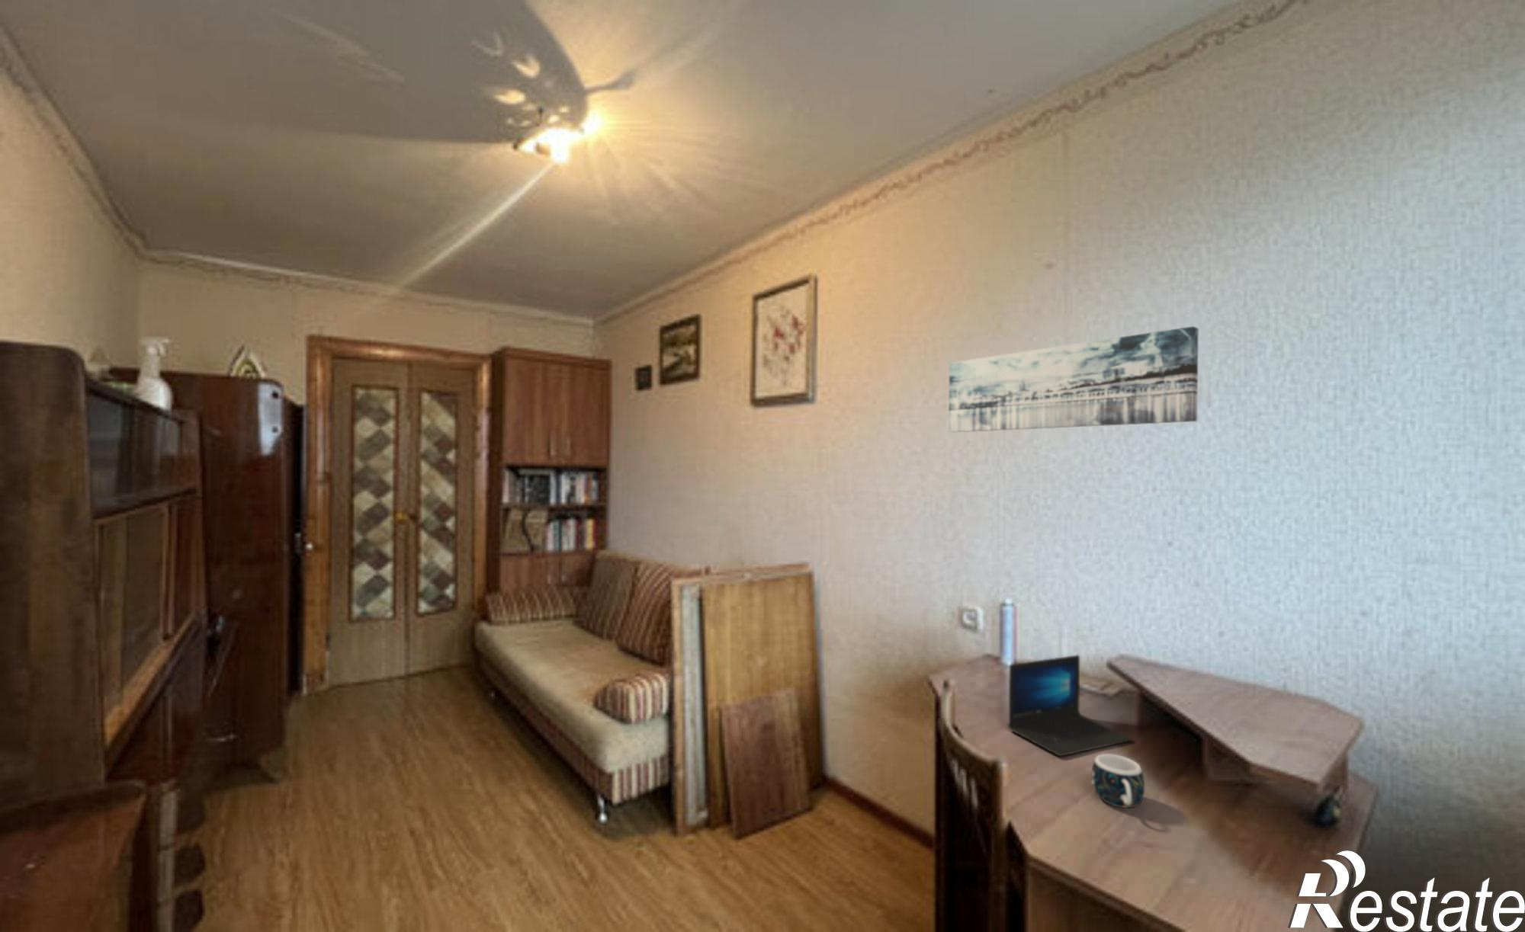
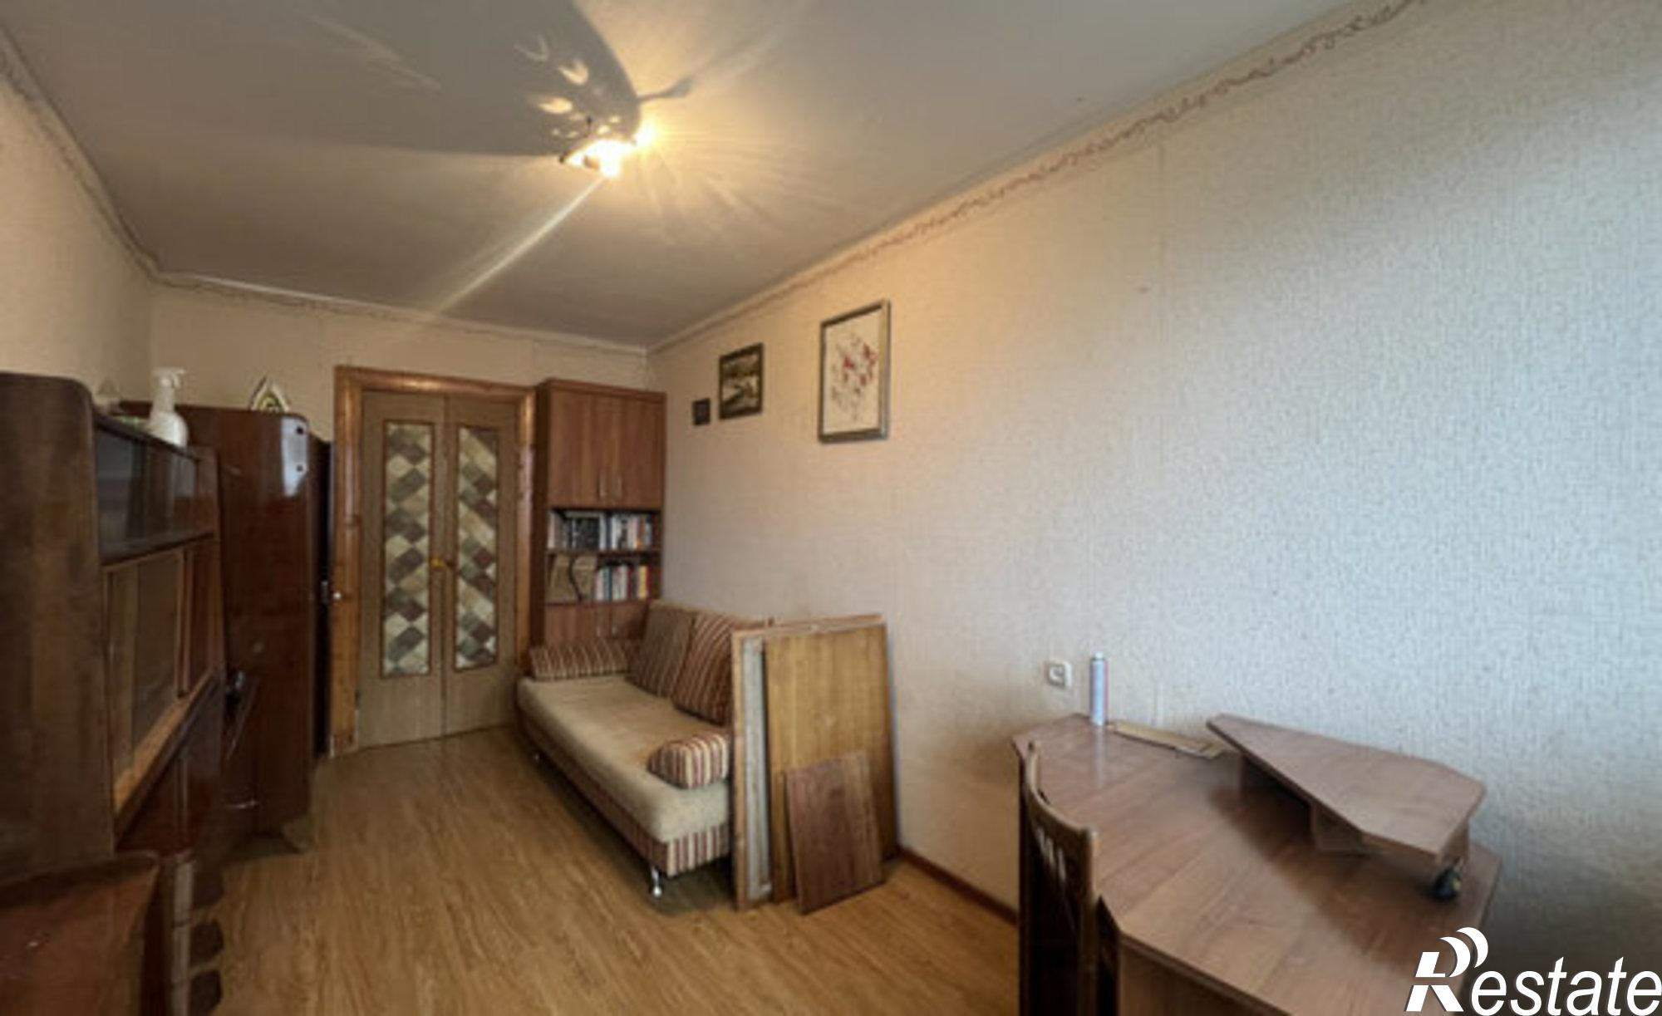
- mug (1120, 784)
- wall art (1054, 388)
- laptop (1069, 702)
